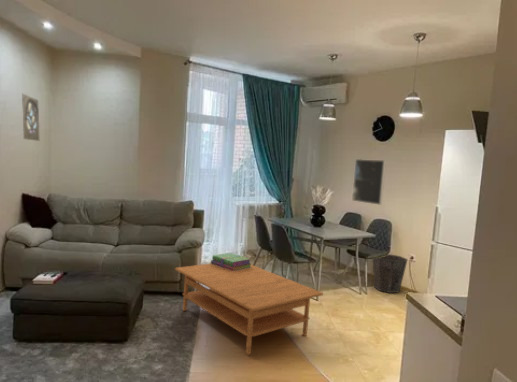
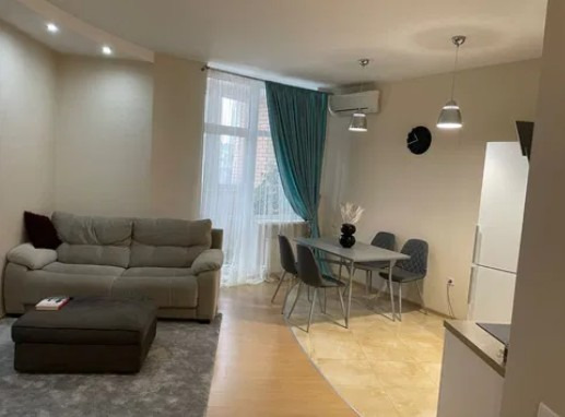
- waste bin (388, 273)
- coffee table (243, 300)
- stack of books (231, 261)
- wall ornament (30, 118)
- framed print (368, 181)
